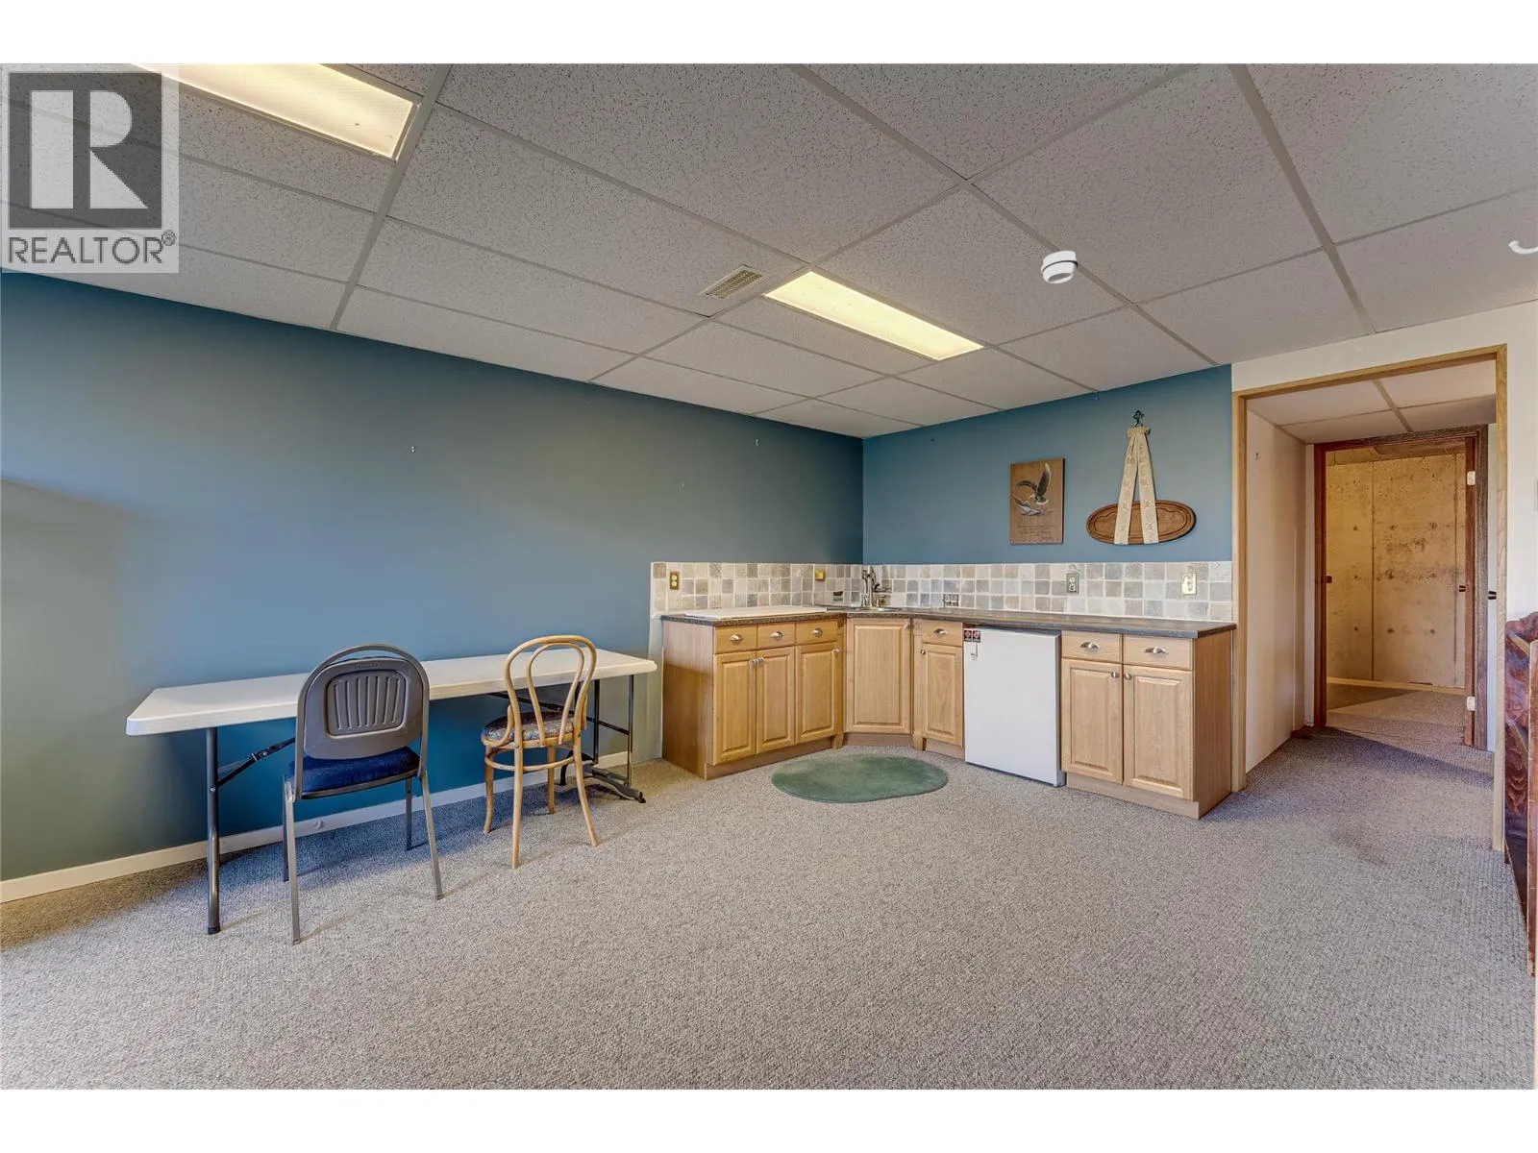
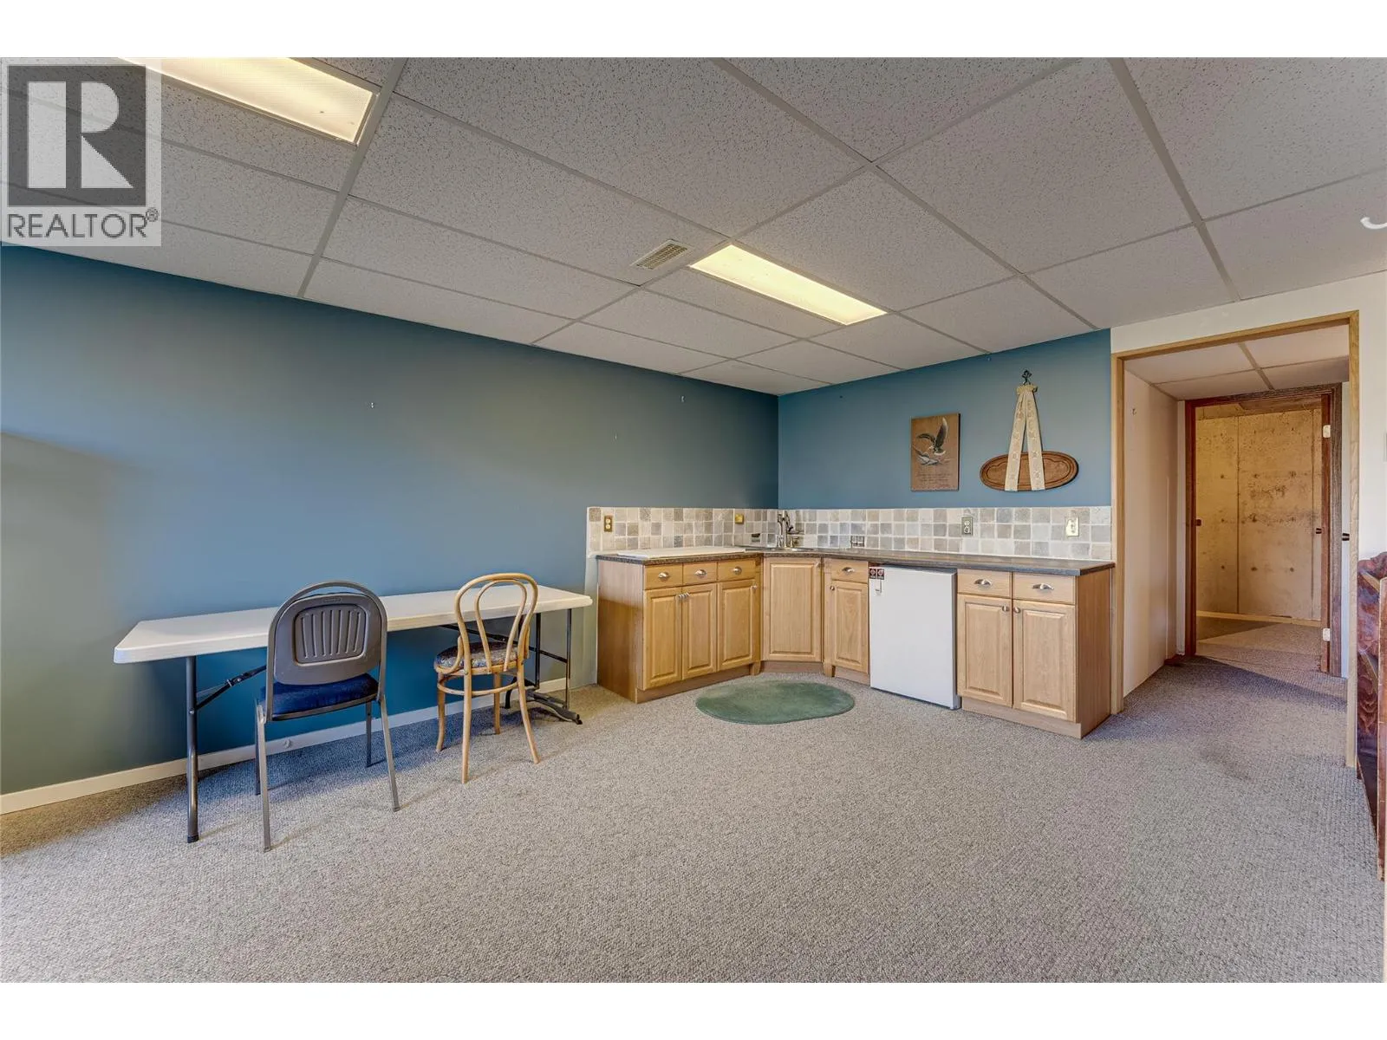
- smoke detector (1060, 268)
